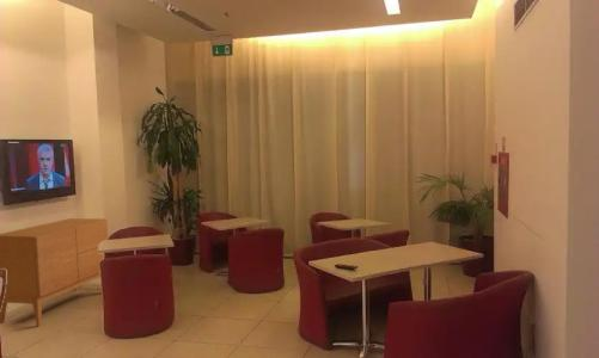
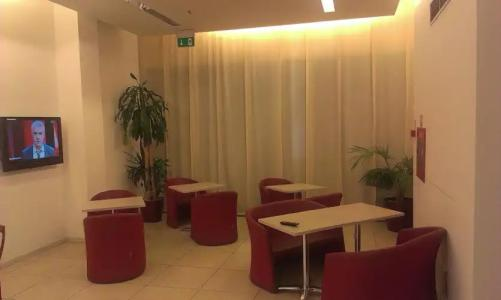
- sideboard (57, 266)
